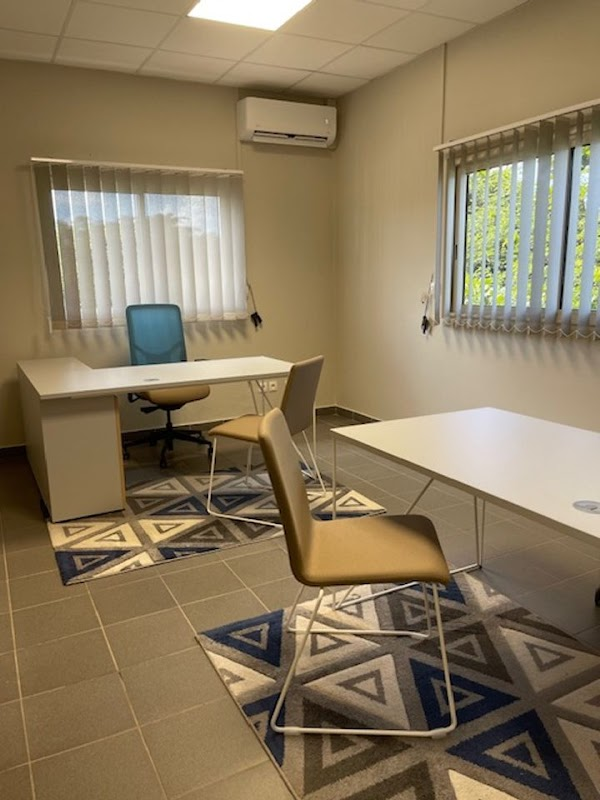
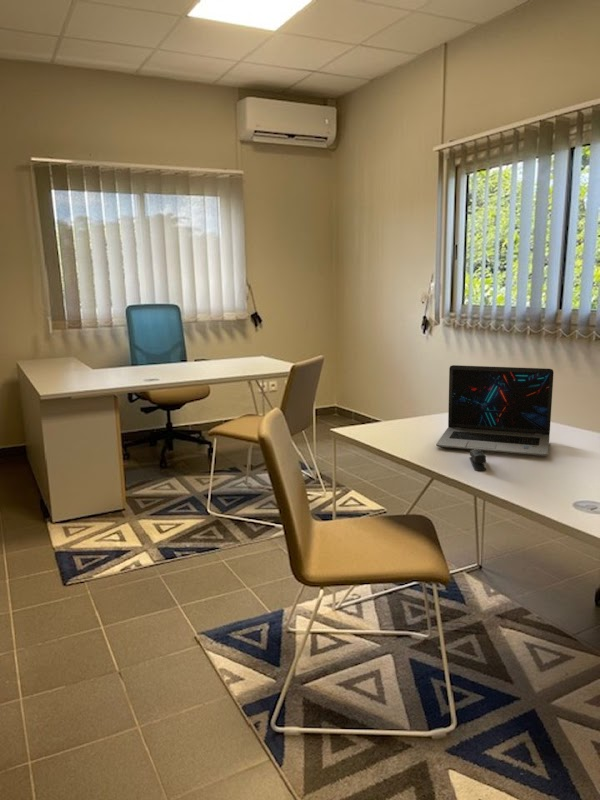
+ laptop (495, 408)
+ stapler (477, 456)
